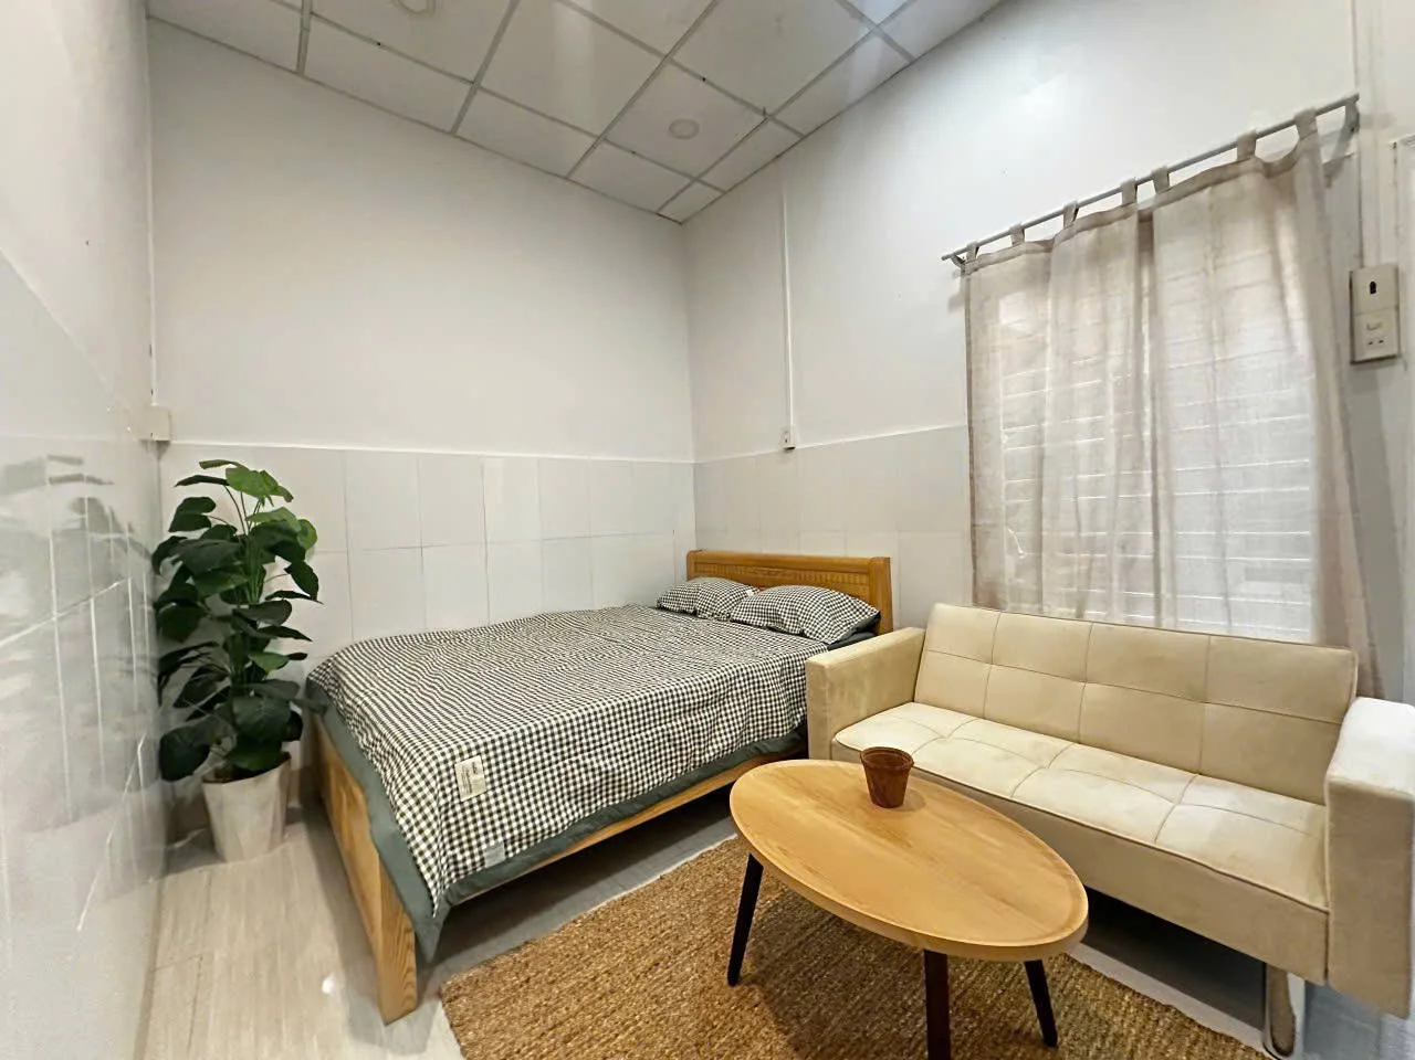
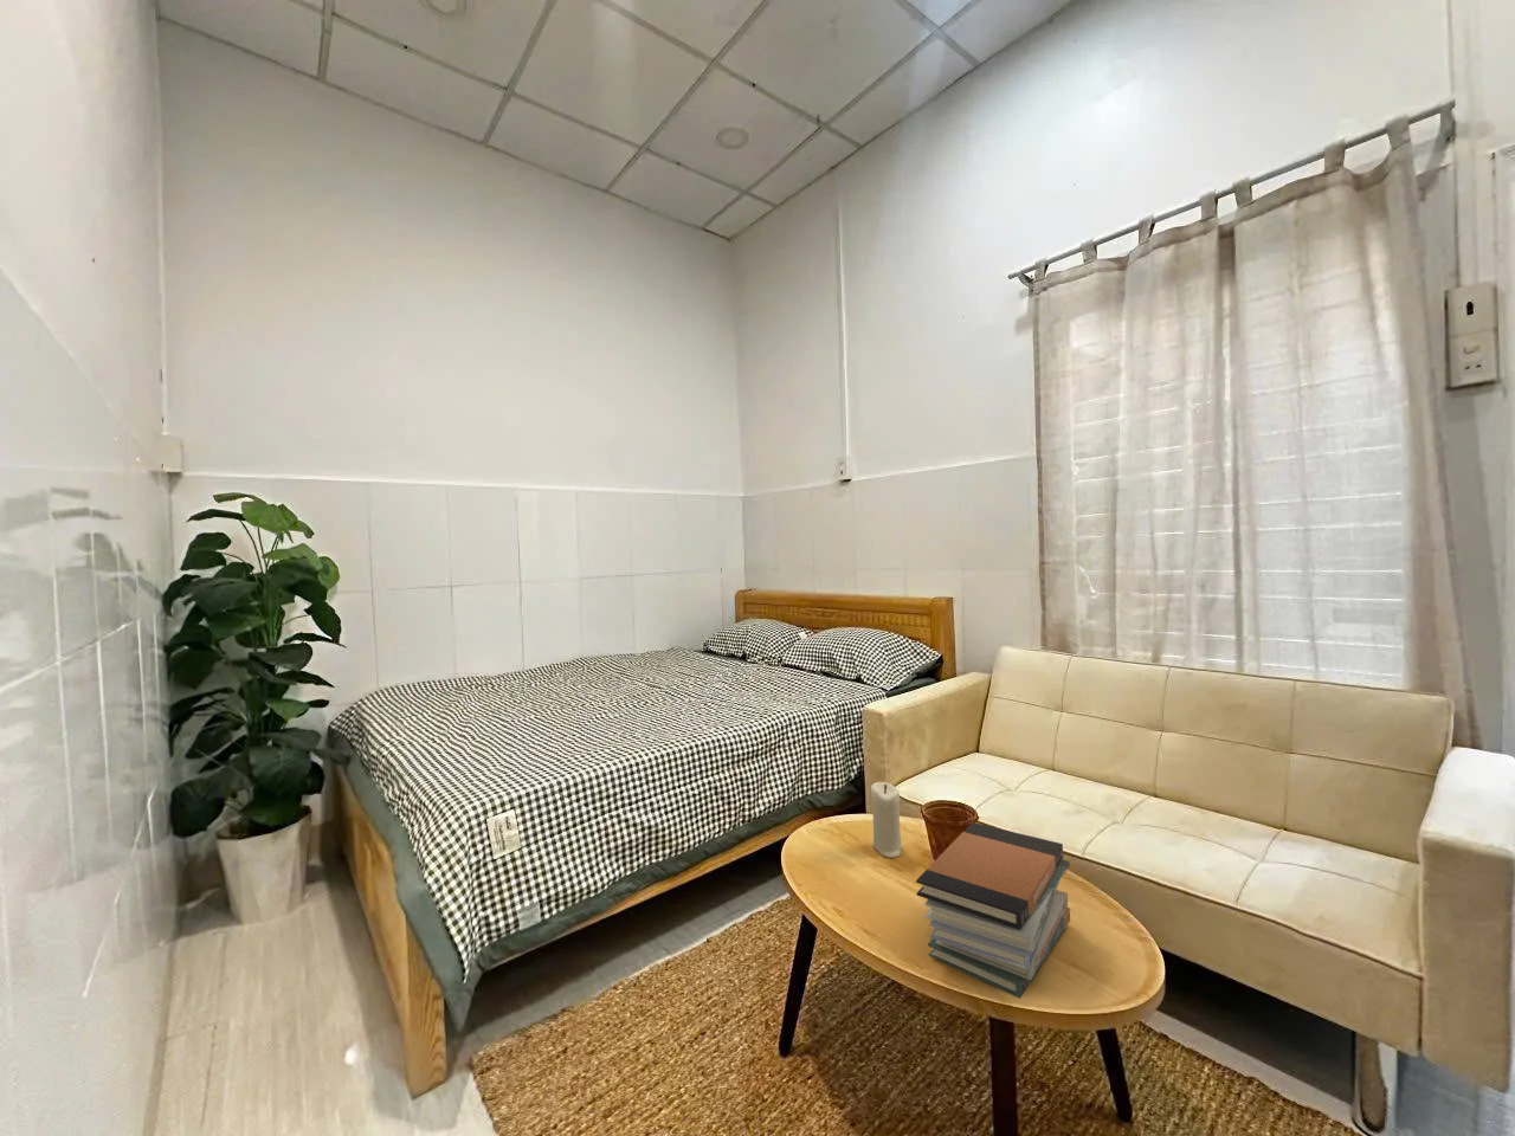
+ book stack (996, 901)
+ candle (886, 816)
